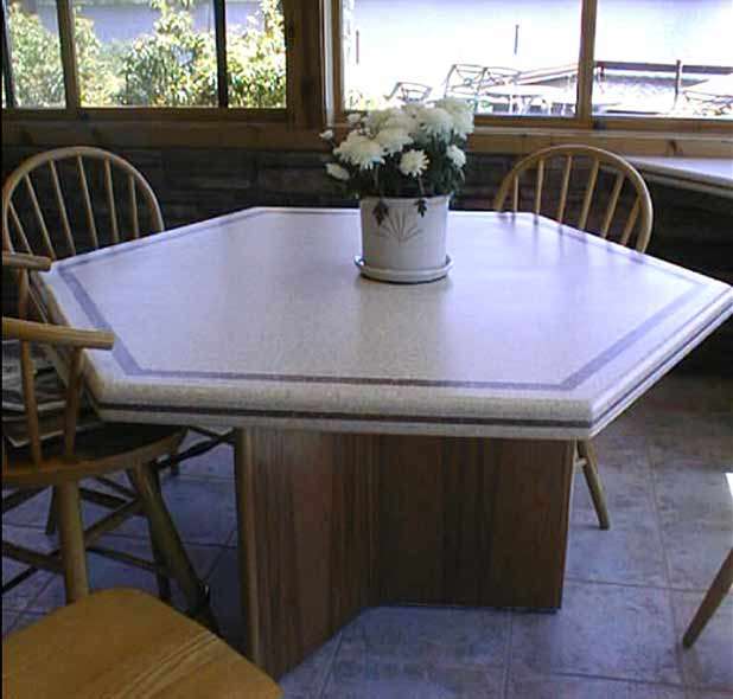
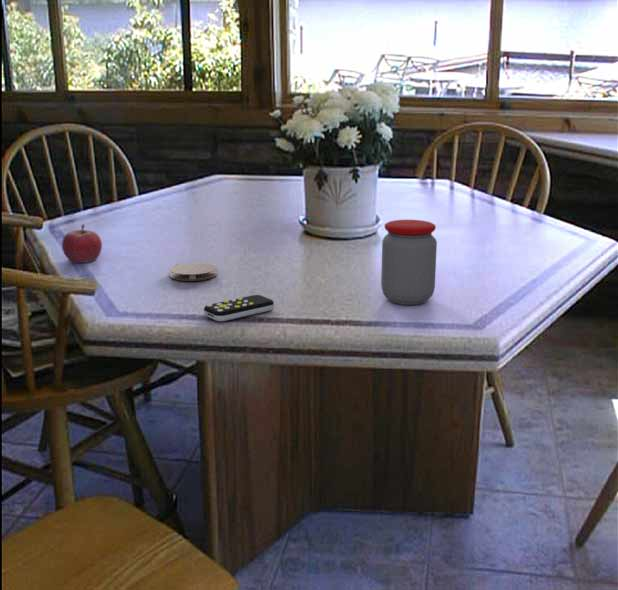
+ remote control (239, 307)
+ jar (408, 261)
+ fruit (81, 242)
+ coaster (193, 271)
